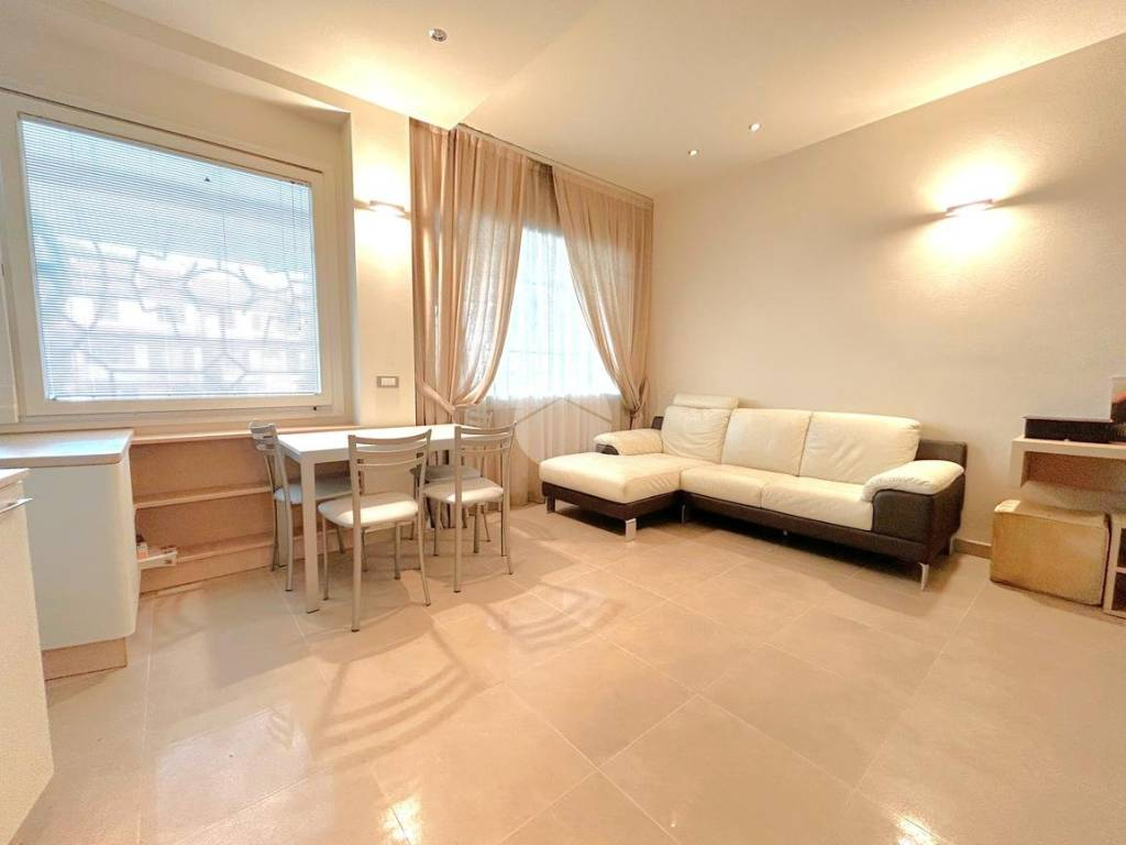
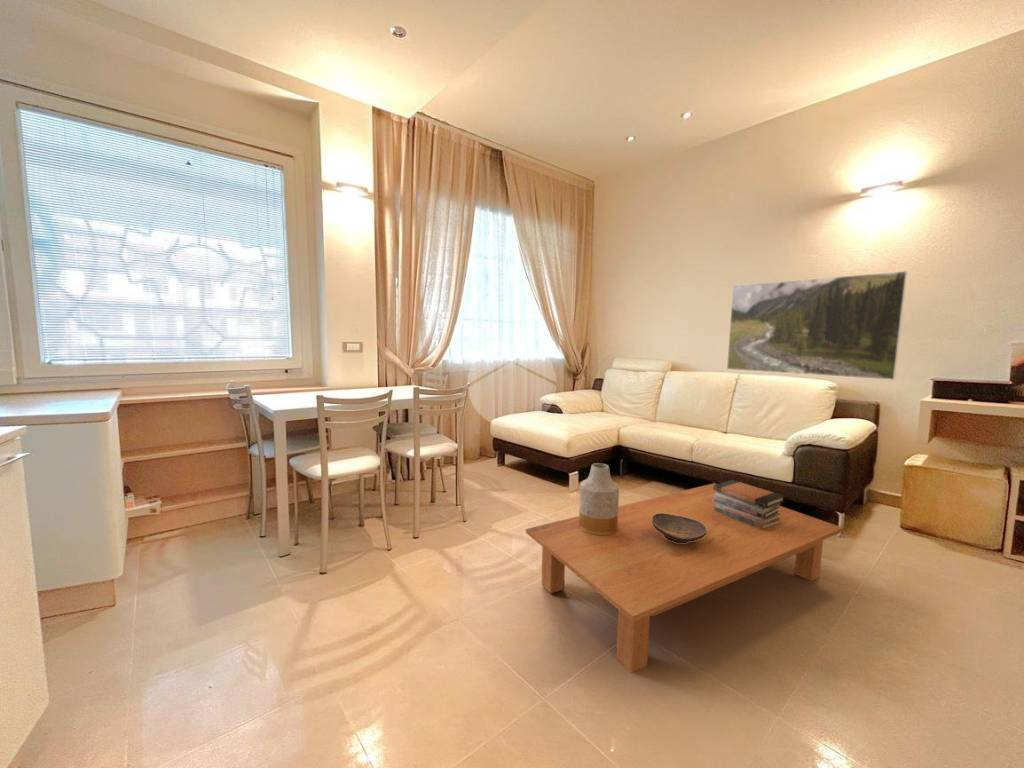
+ book stack (746, 502)
+ decorative bowl (678, 529)
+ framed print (804, 327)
+ coffee table (685, 555)
+ vase (599, 496)
